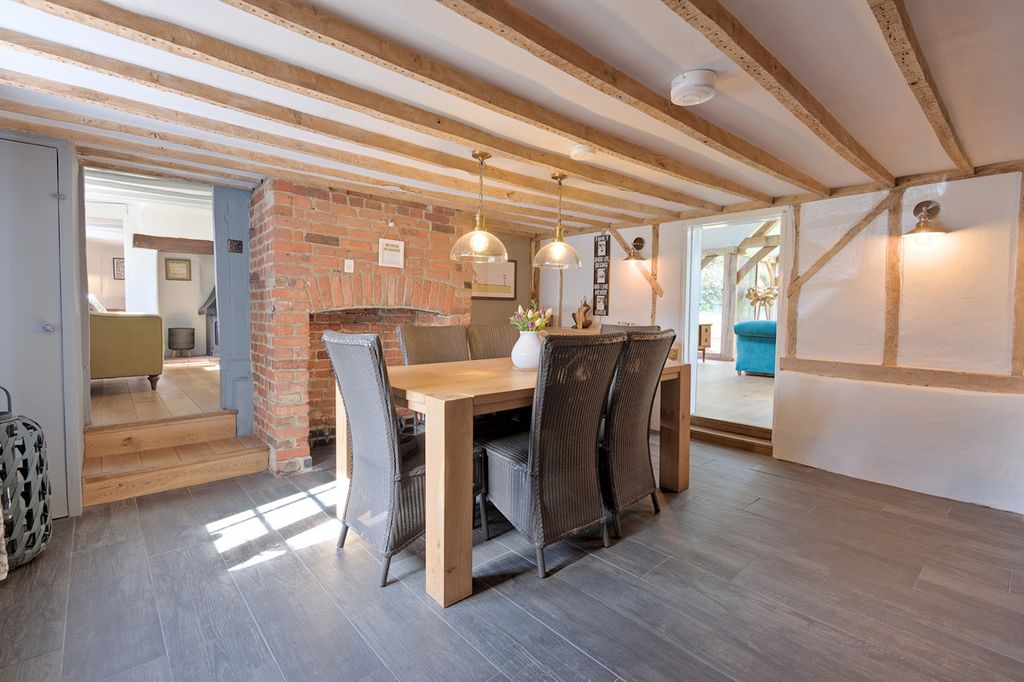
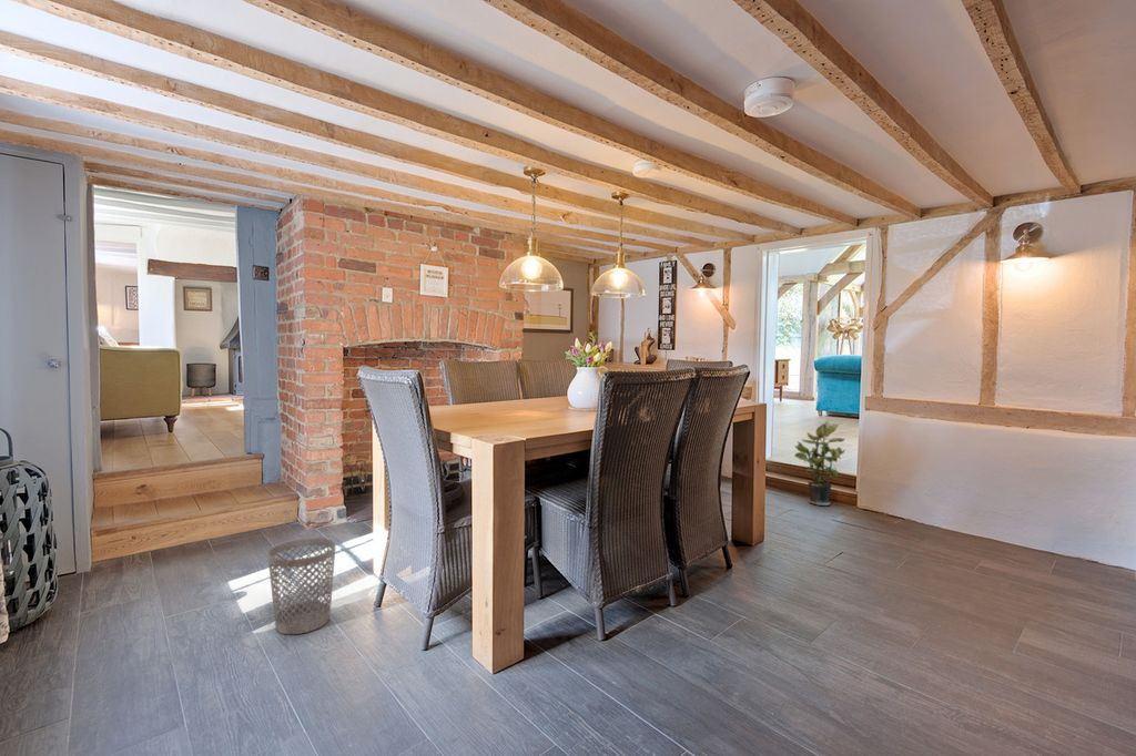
+ wastebasket (303, 584)
+ potted plant (819, 461)
